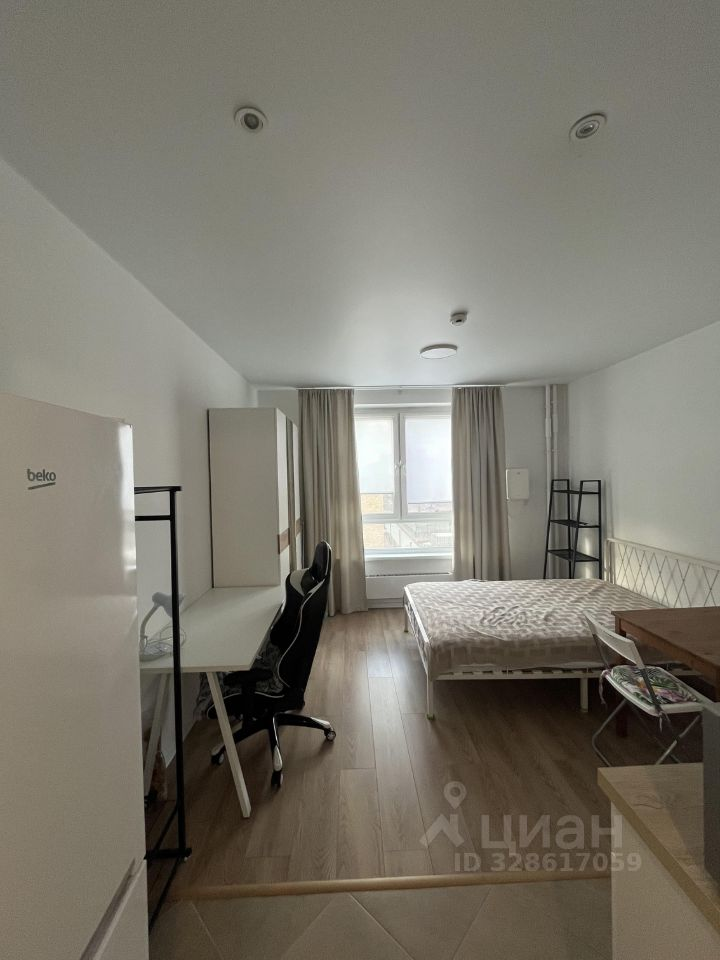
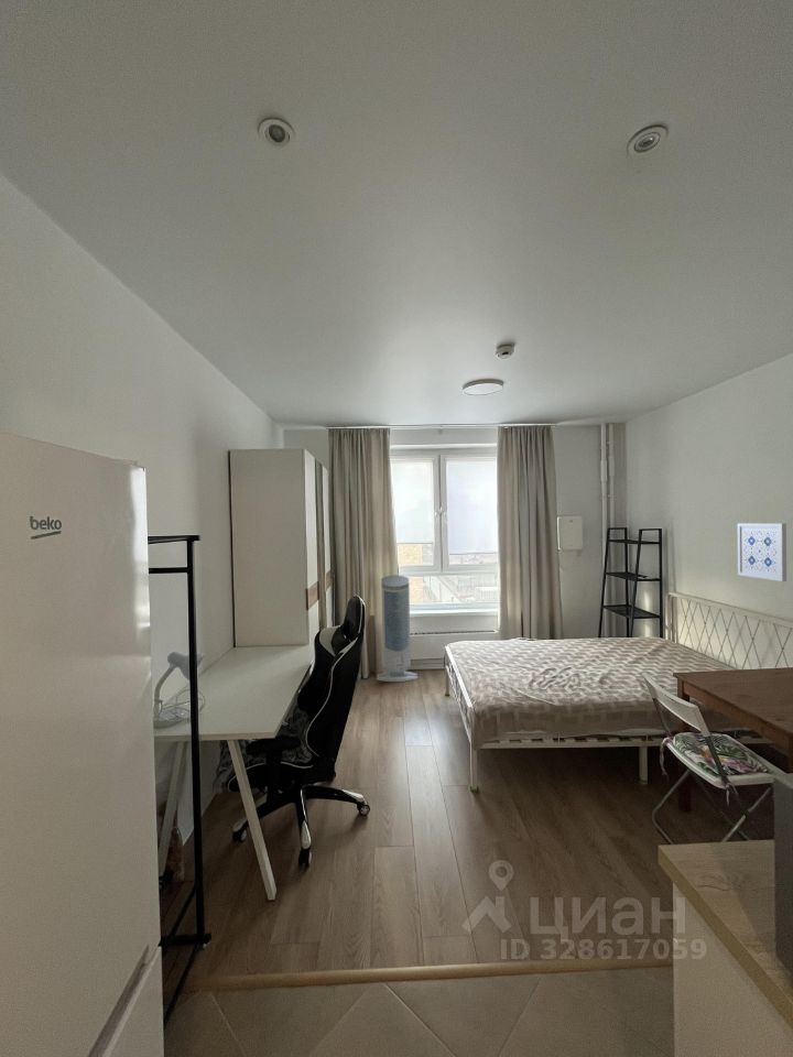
+ wall art (760, 551)
+ air purifier (395, 626)
